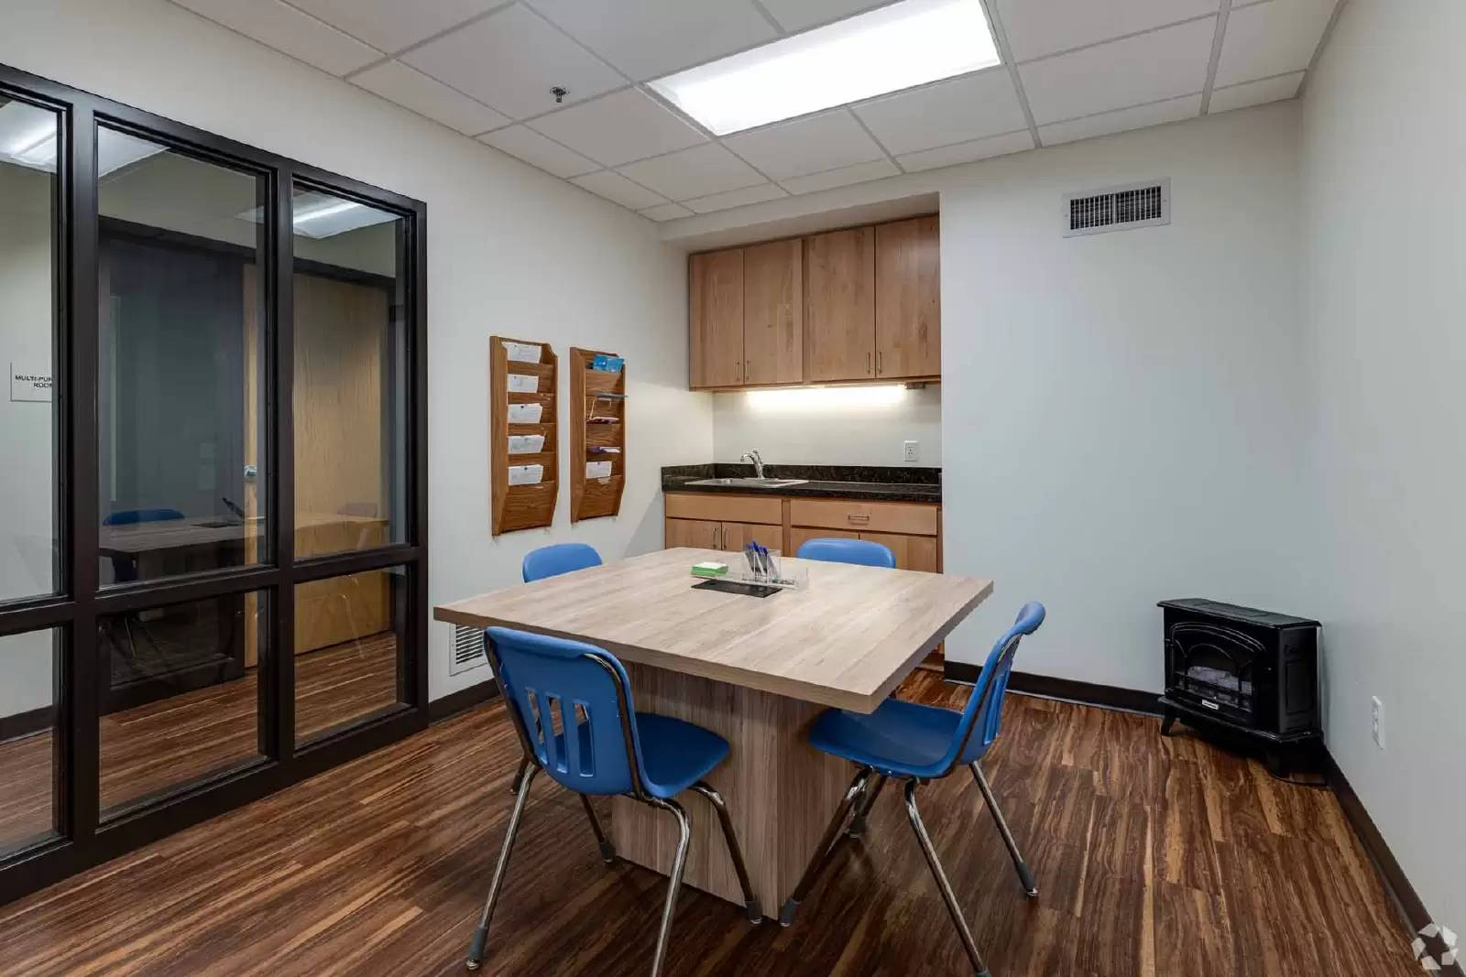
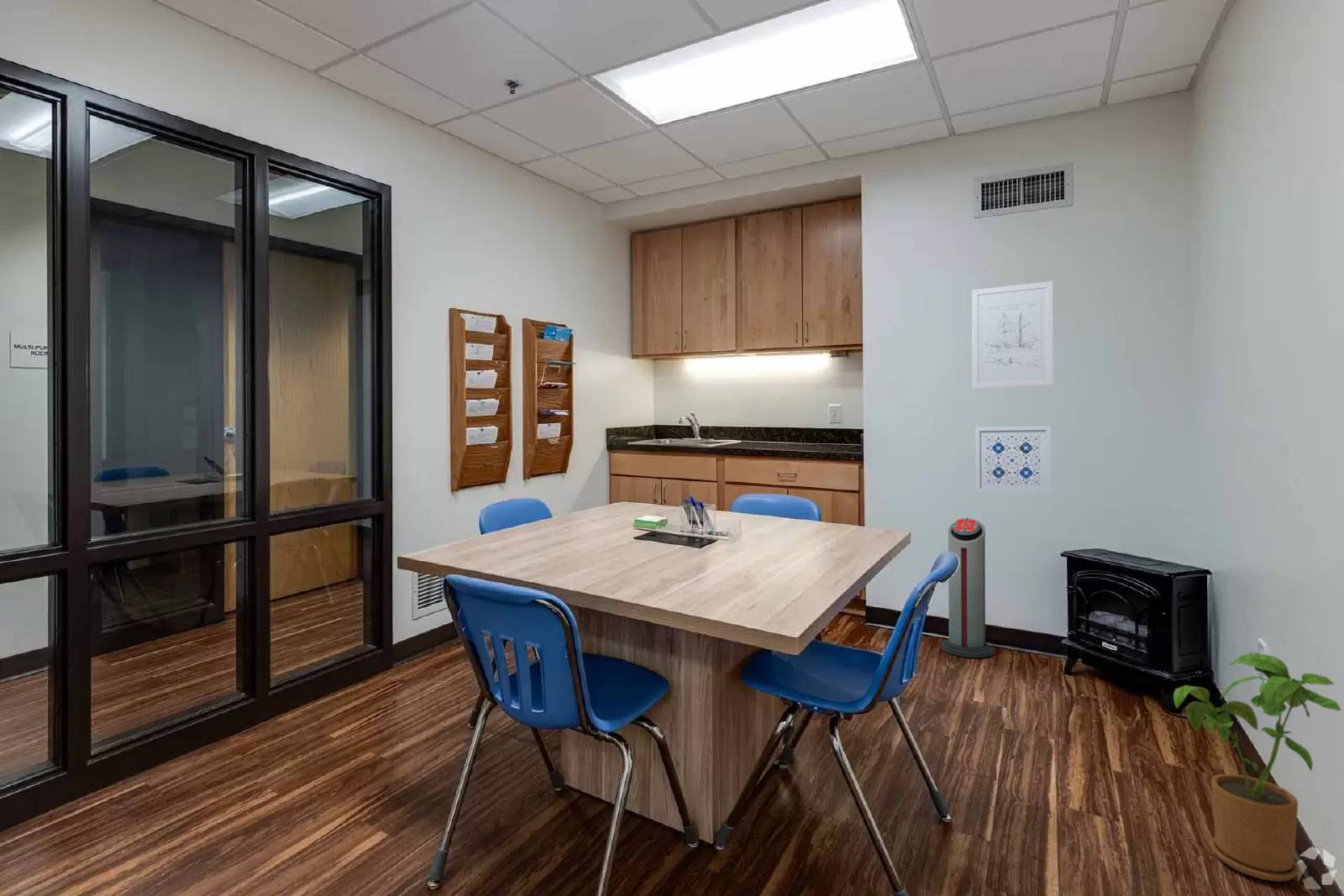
+ air purifier (966, 584)
+ wall art (1012, 459)
+ house plant (1246, 758)
+ wall art (1011, 336)
